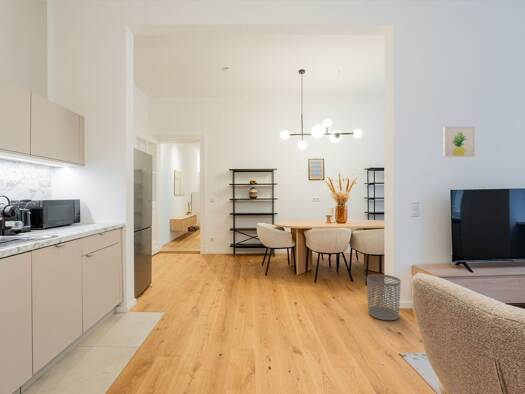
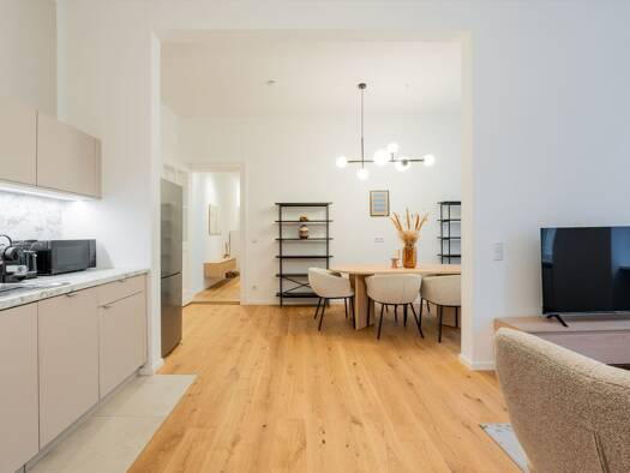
- waste bin (383, 296)
- wall art (458, 141)
